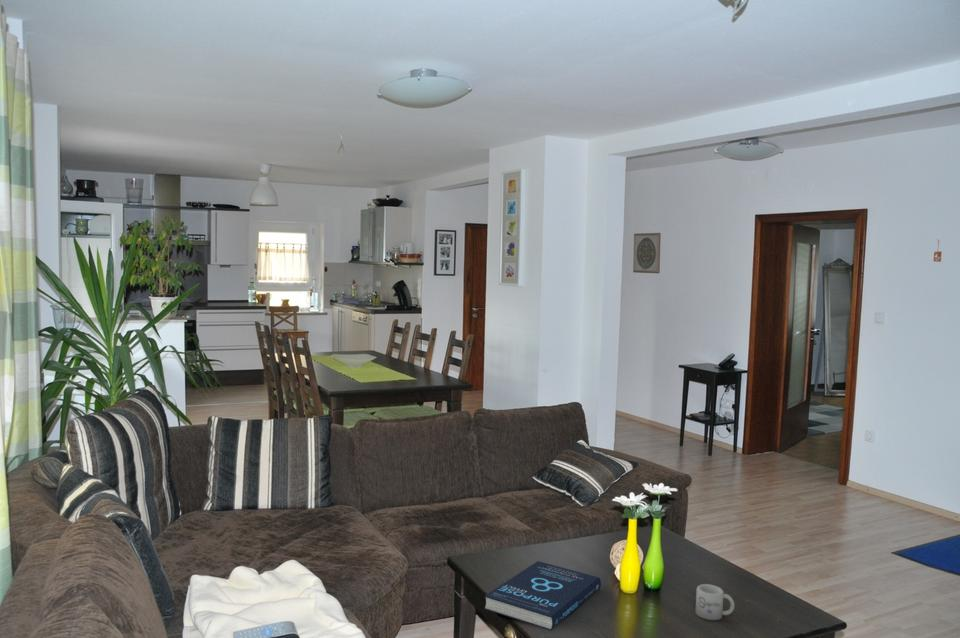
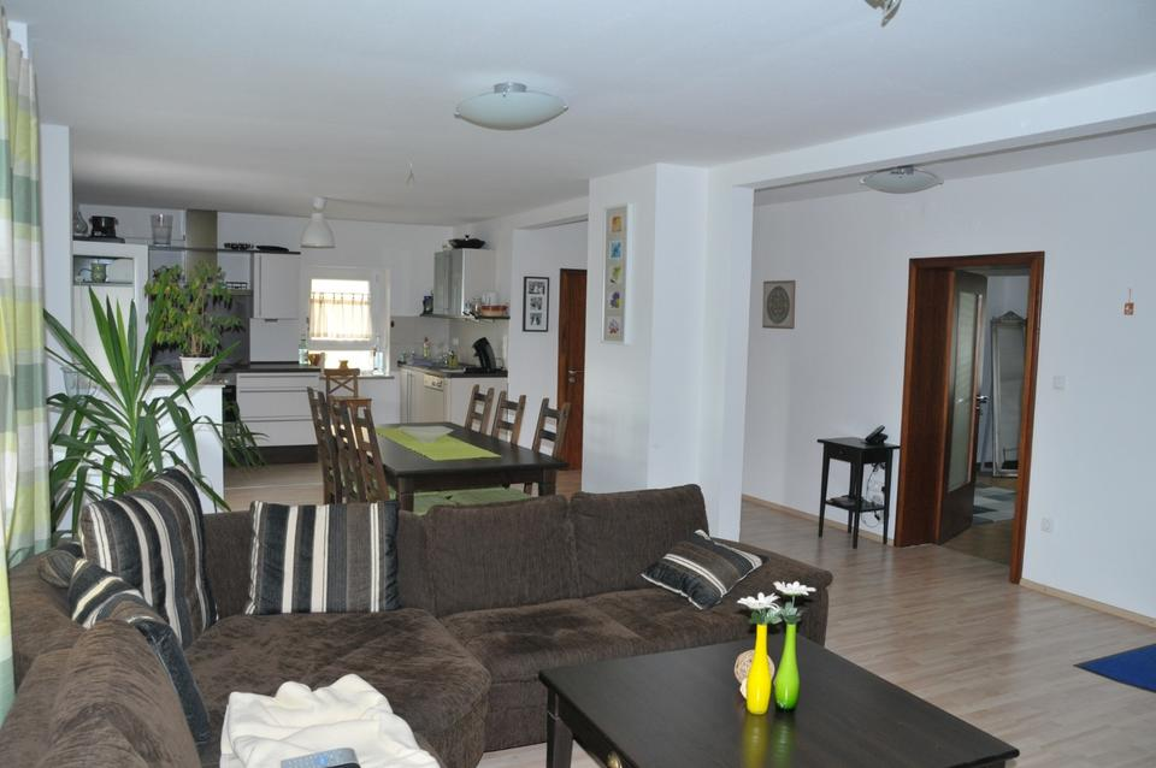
- mug (715, 602)
- book (544, 593)
